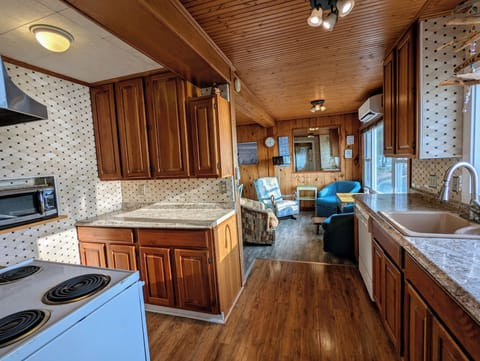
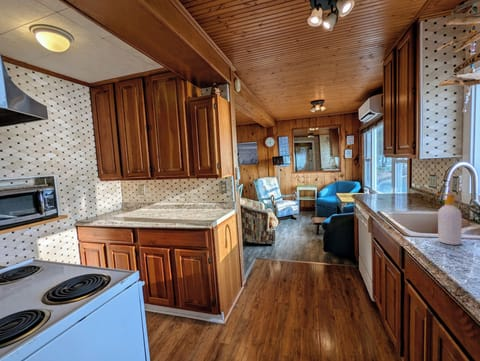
+ soap bottle (448, 218)
